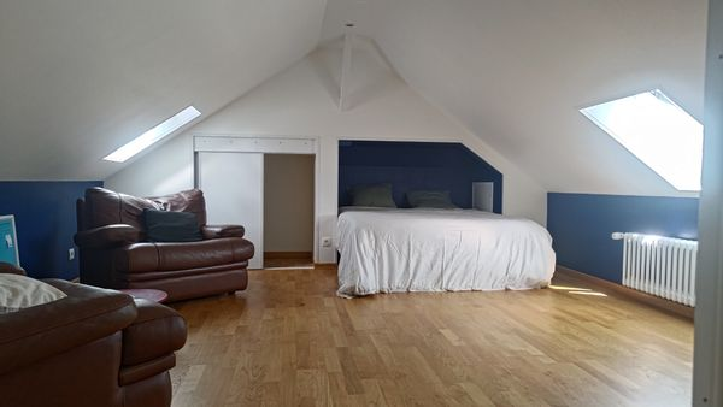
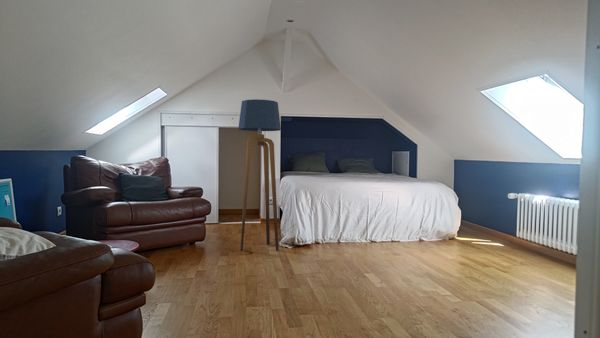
+ floor lamp (264, 175)
